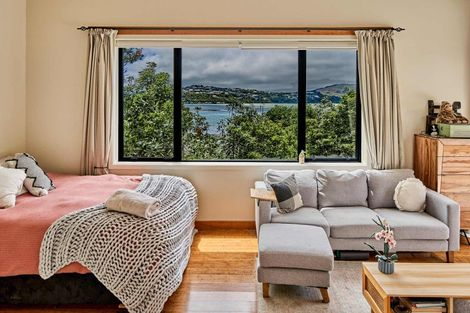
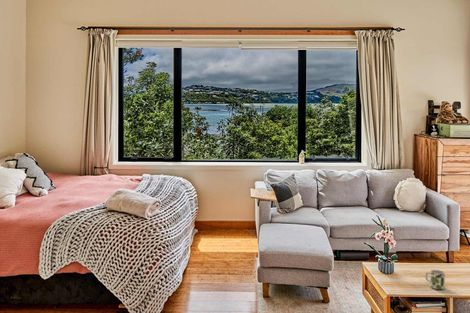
+ mug (434, 278)
